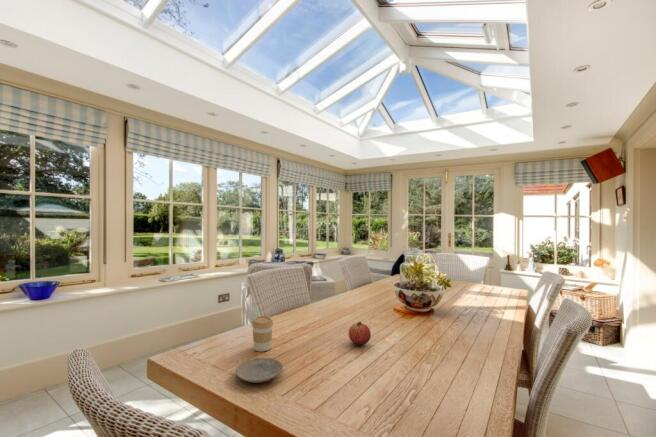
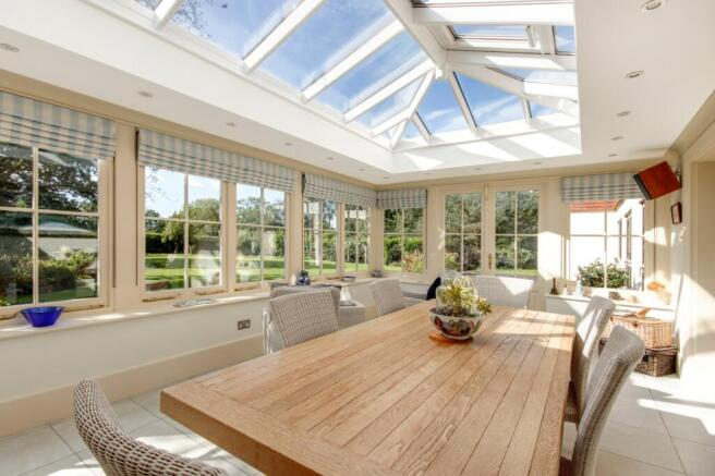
- fruit (359, 333)
- plate (259, 371)
- coffee cup (262, 333)
